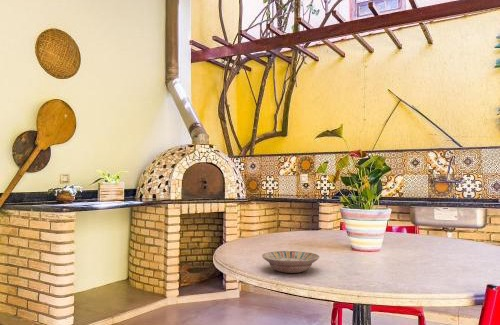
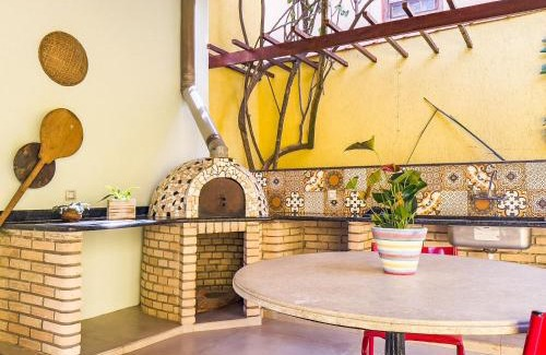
- bowl (290, 262)
